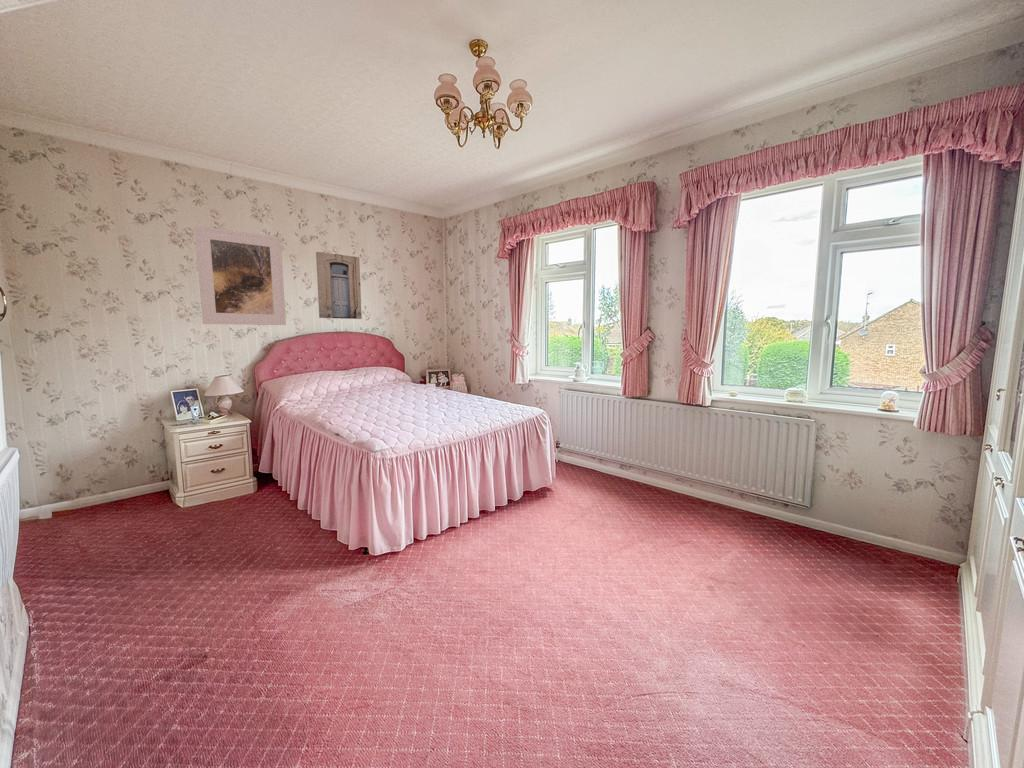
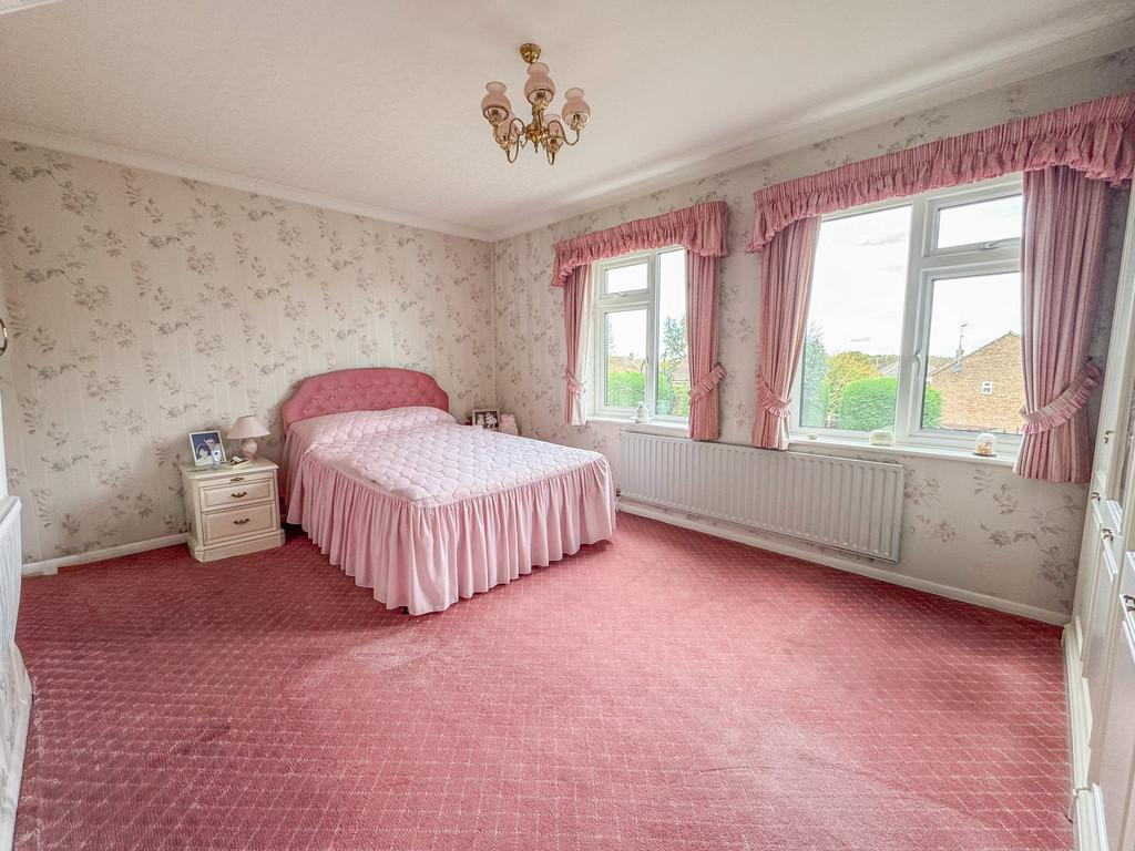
- wall art (339, 286)
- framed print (243, 278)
